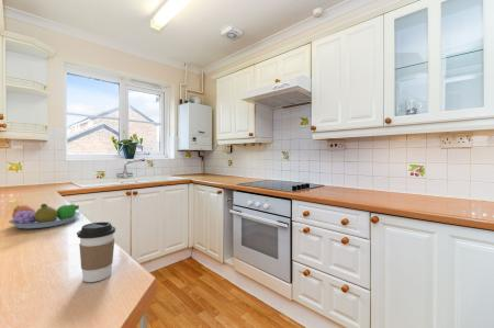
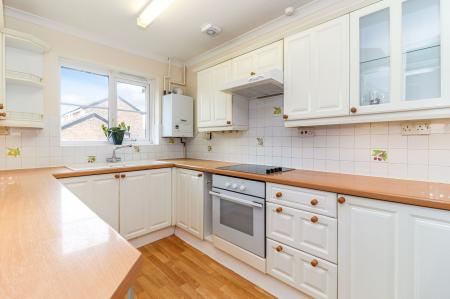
- coffee cup (97, 250)
- fruit bowl (48, 212)
